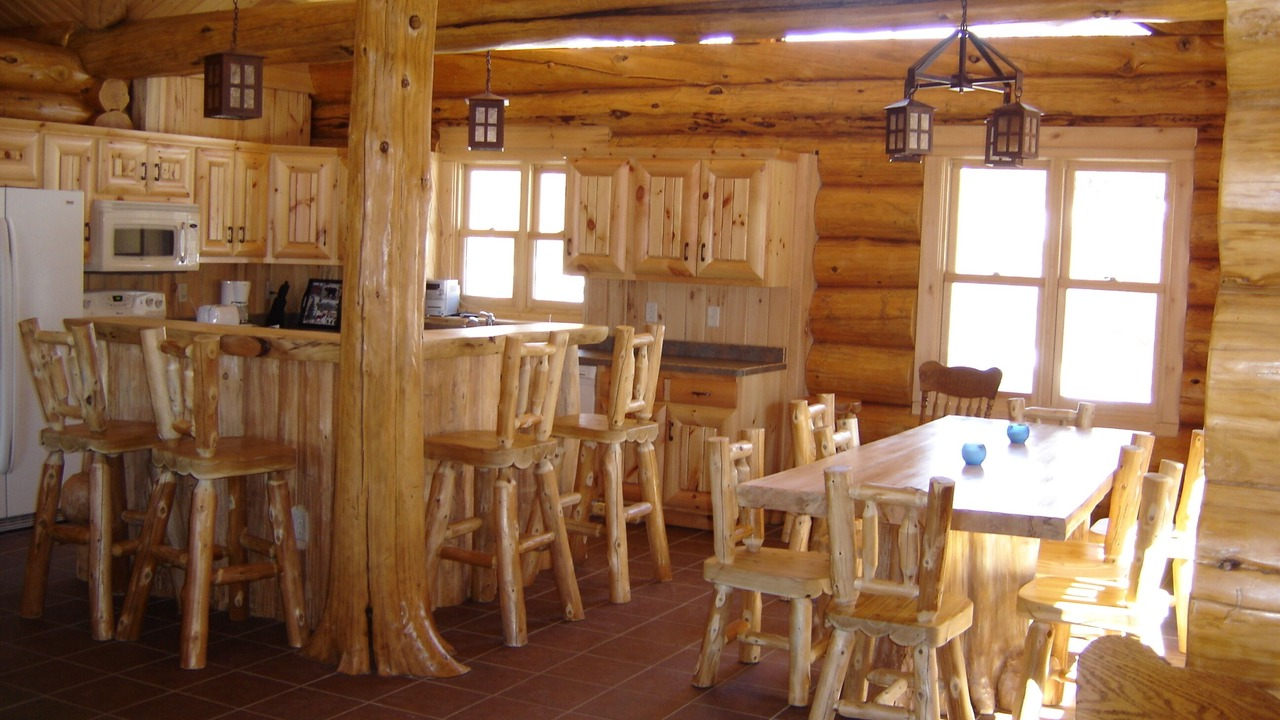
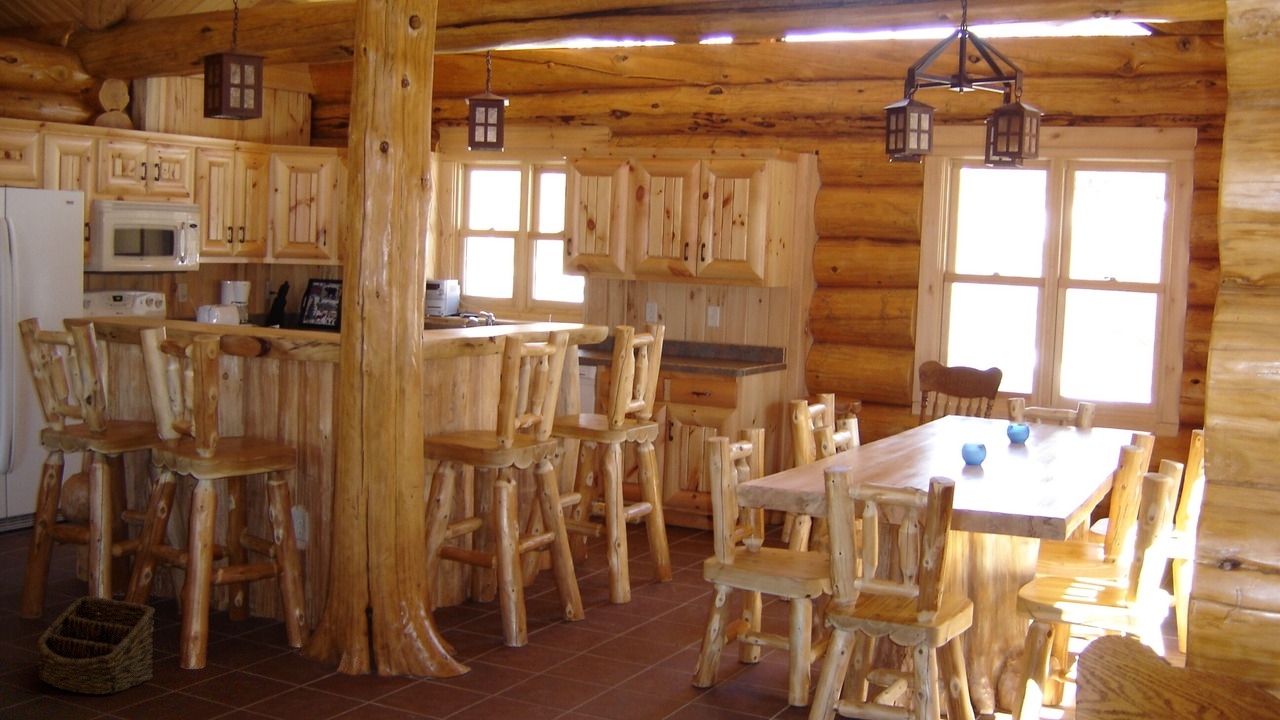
+ basket (92, 644)
